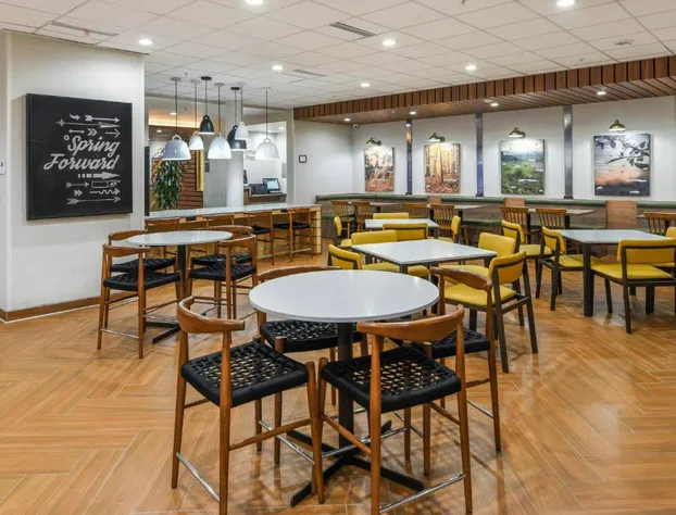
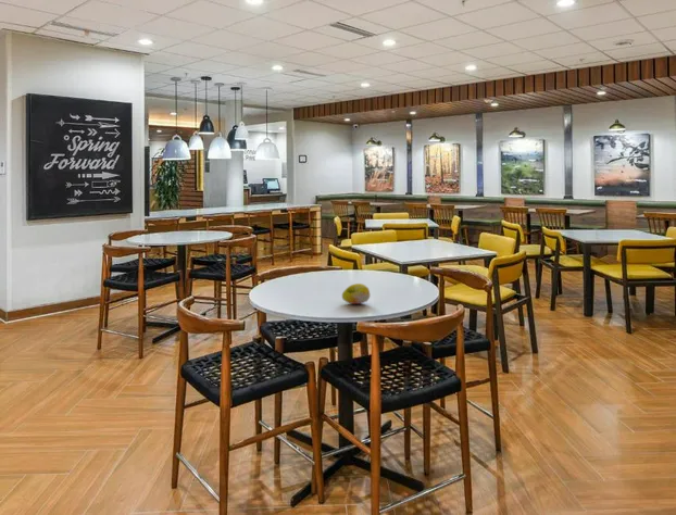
+ fruit (355, 293)
